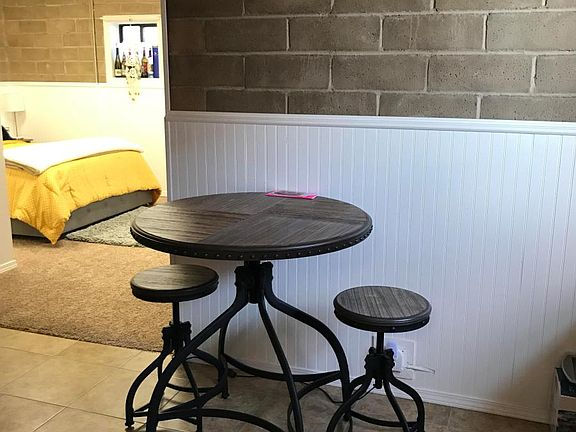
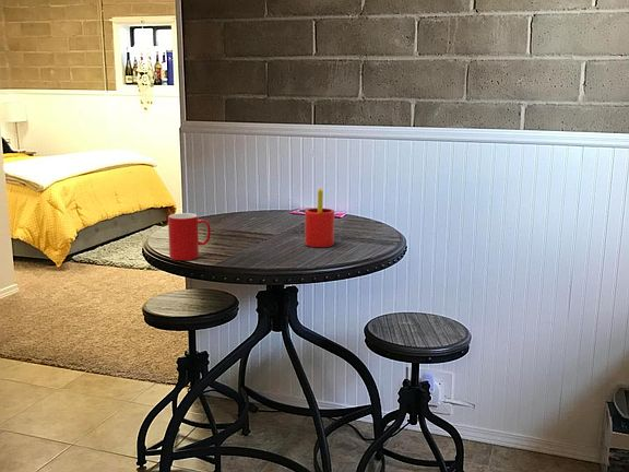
+ cup (189, 236)
+ straw (319, 215)
